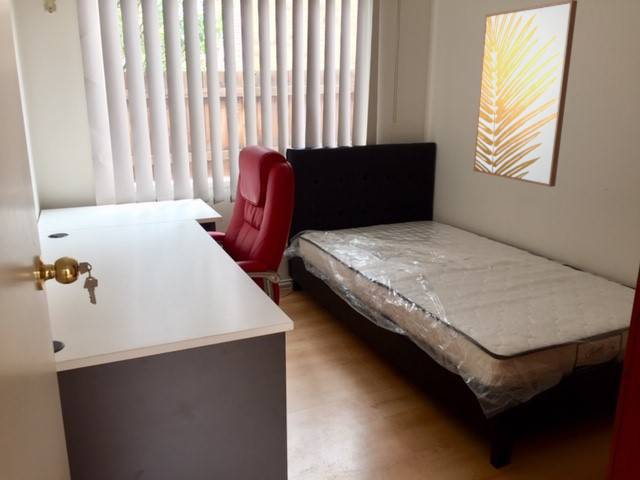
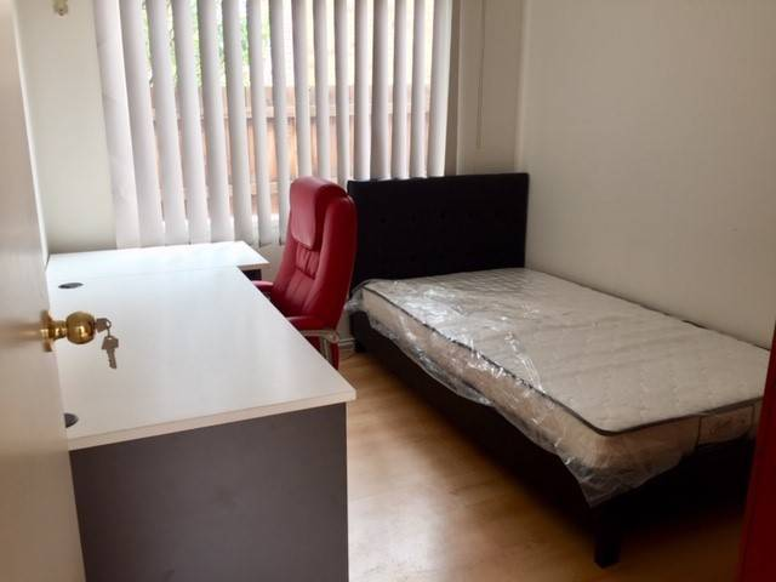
- wall art (518, 96)
